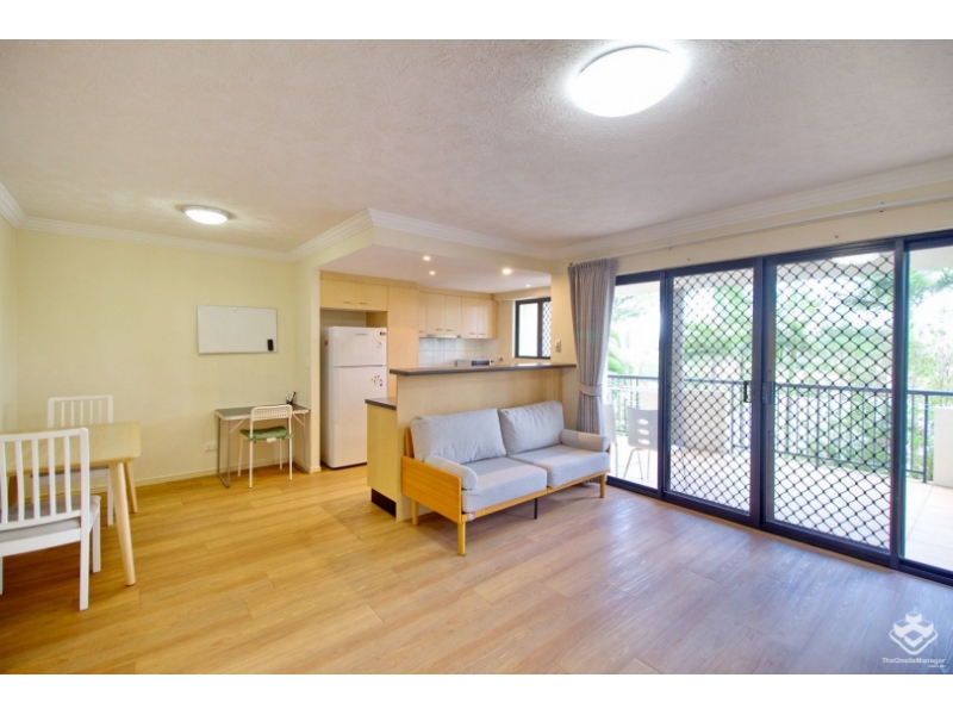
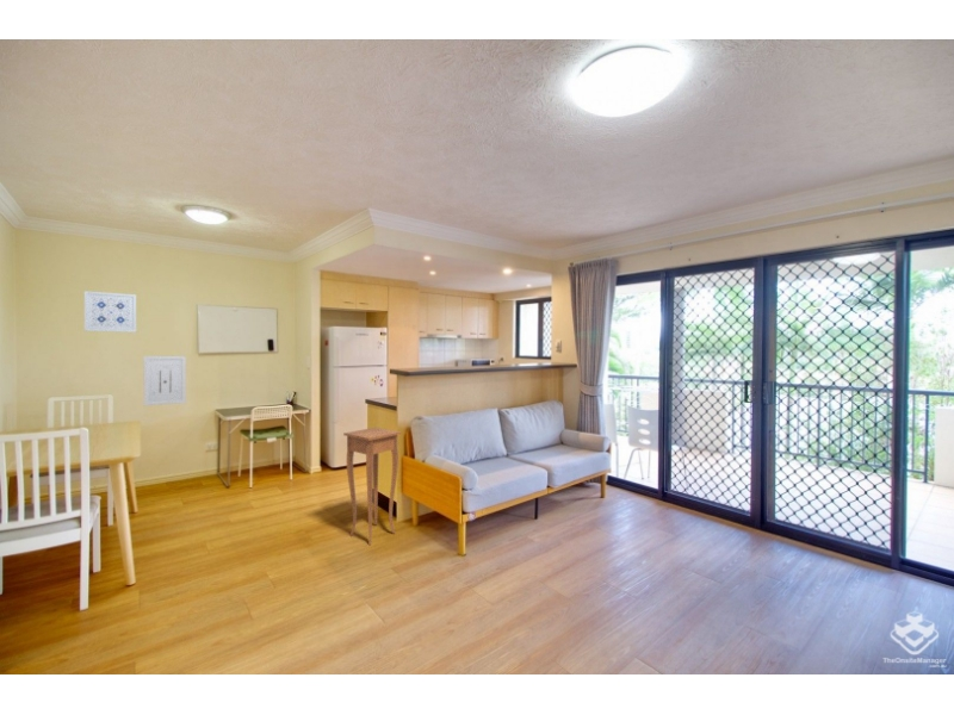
+ wall art (111, 312)
+ wall art (165, 380)
+ side table (372, 483)
